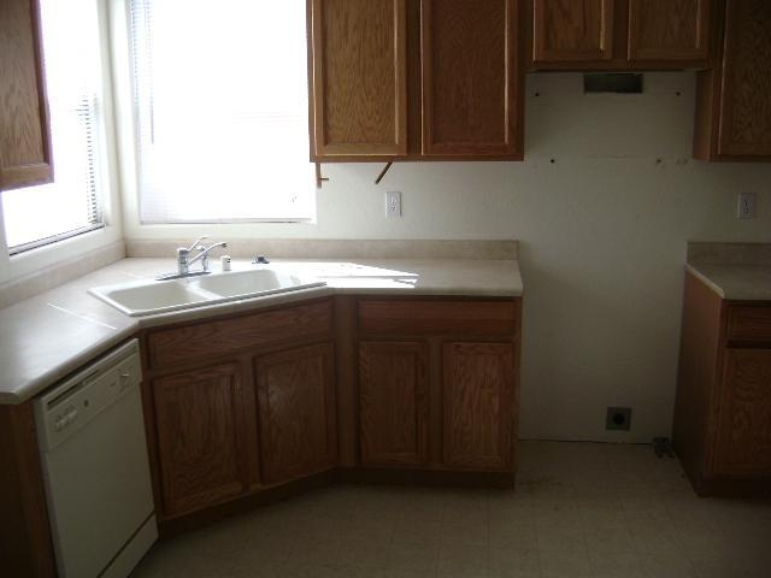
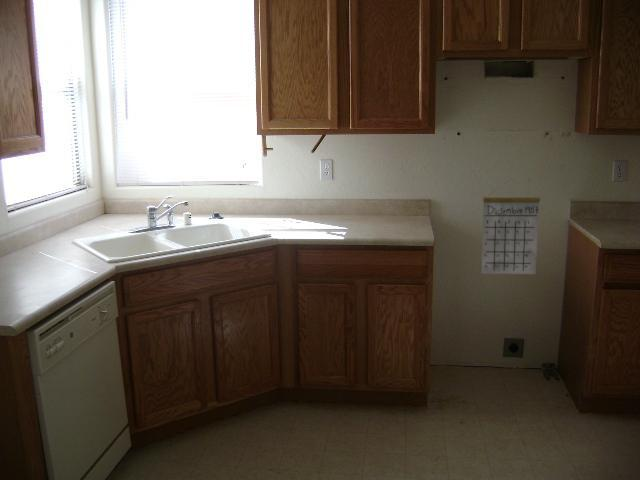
+ calendar (510, 227)
